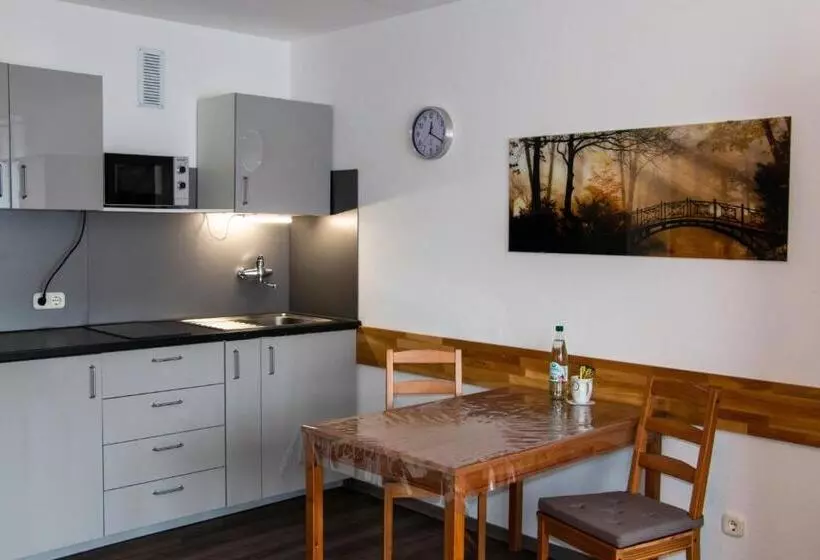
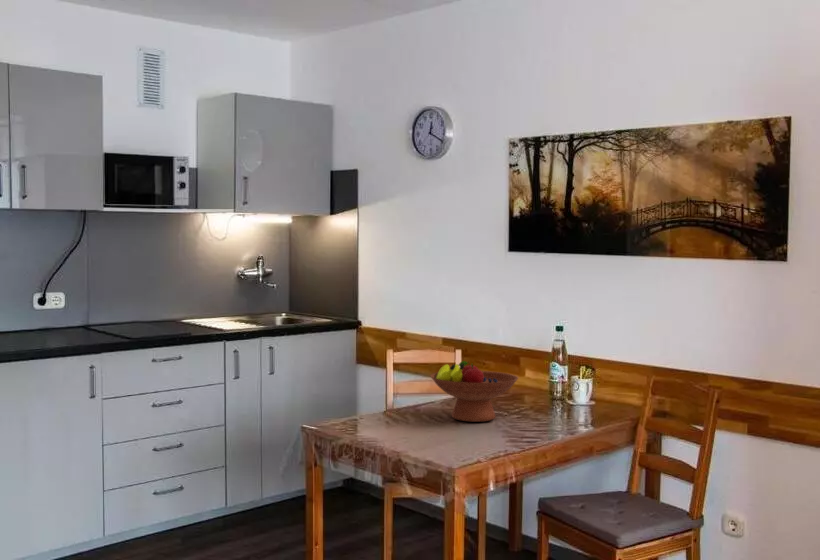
+ fruit bowl (473, 389)
